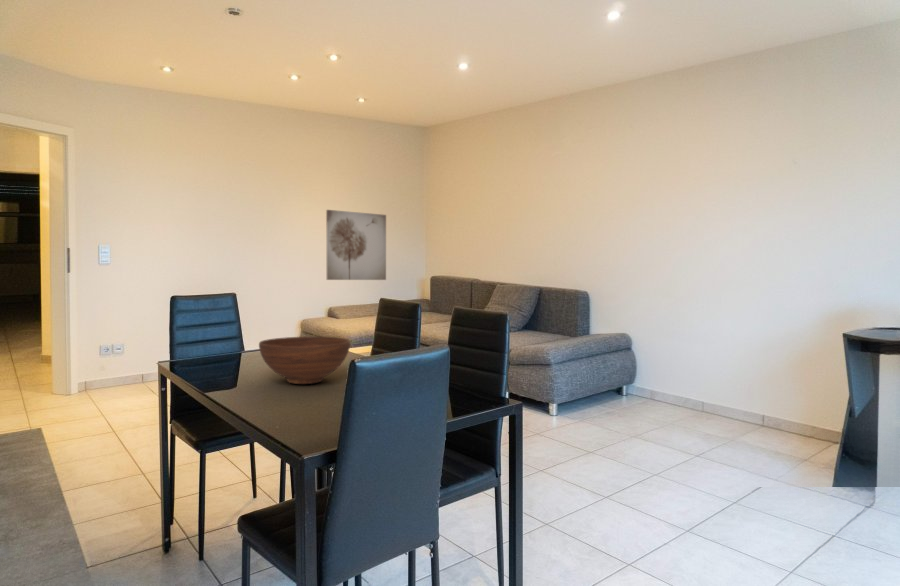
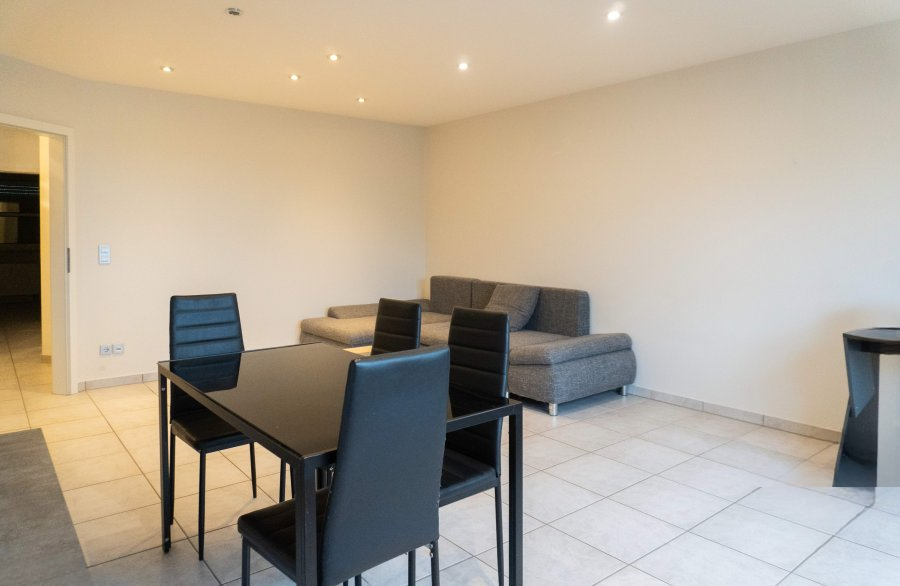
- fruit bowl (305, 361)
- wall art (357, 246)
